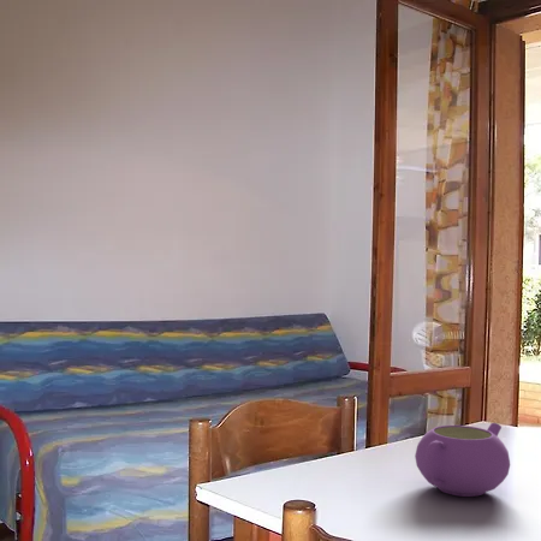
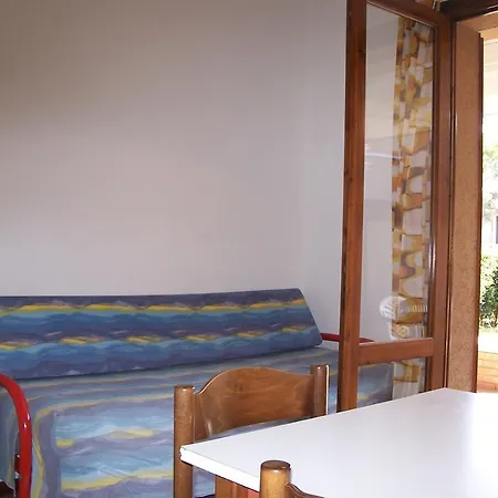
- teapot (464, 459)
